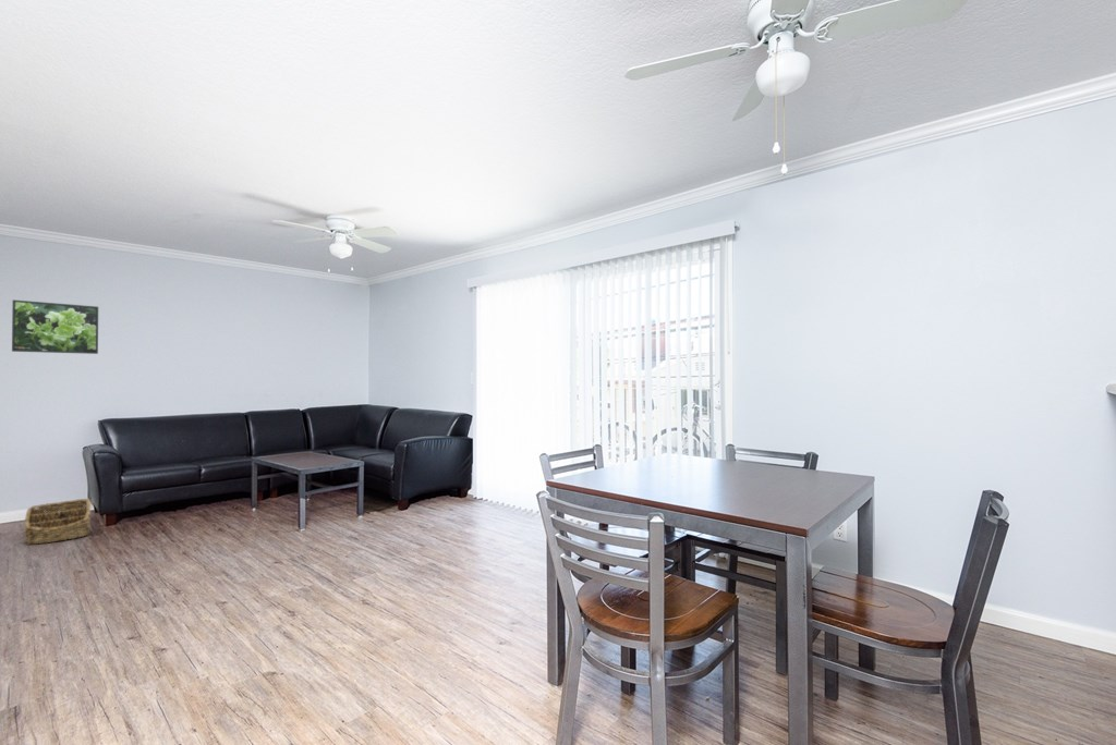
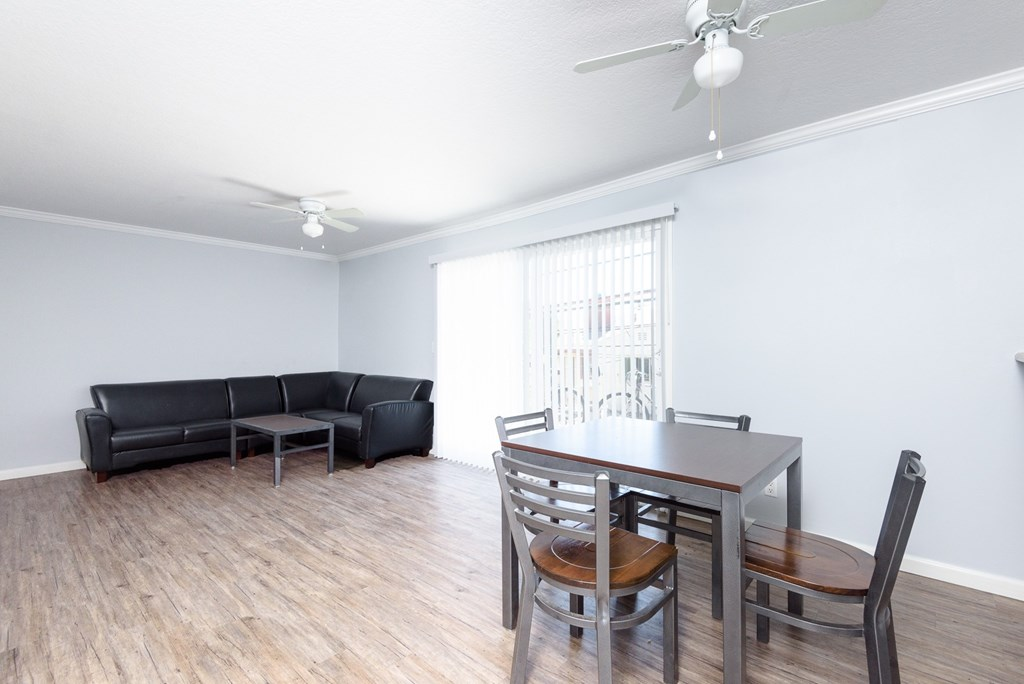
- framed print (57, 328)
- basket (58, 521)
